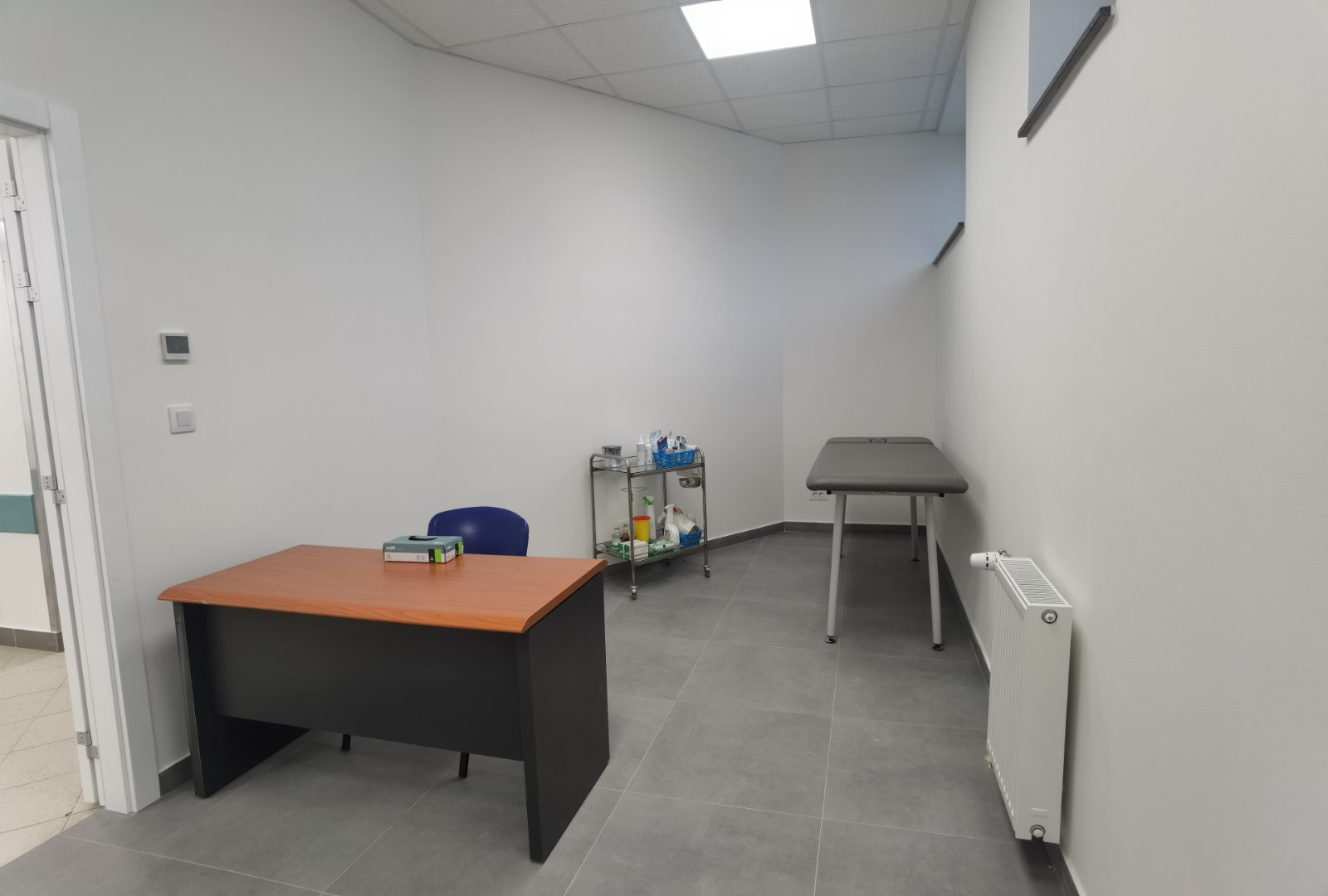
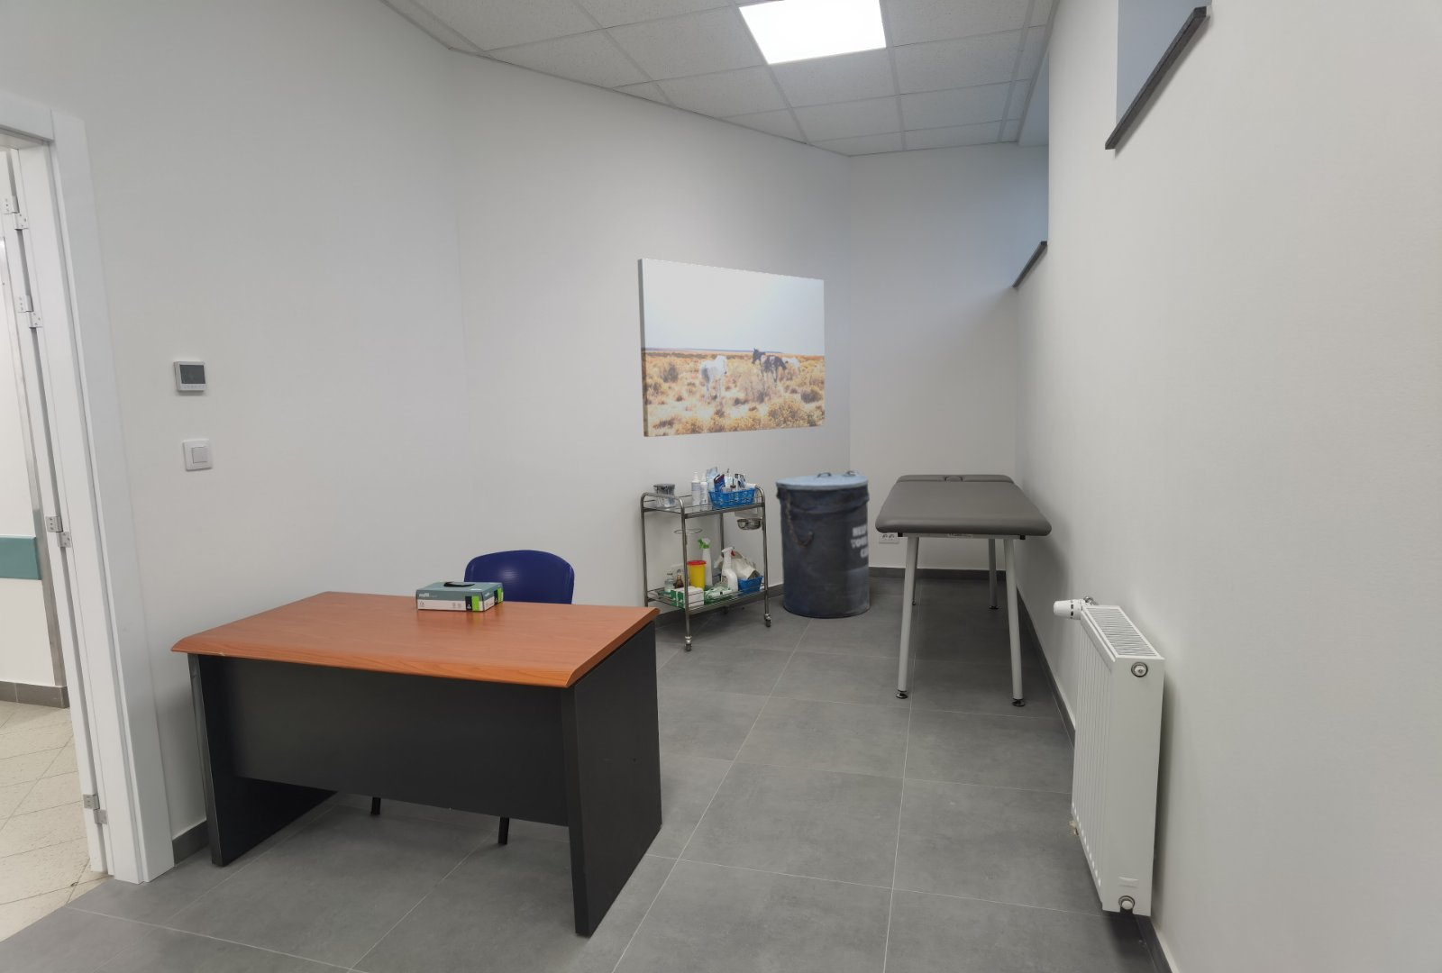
+ trash can (822, 540)
+ wall art (741, 352)
